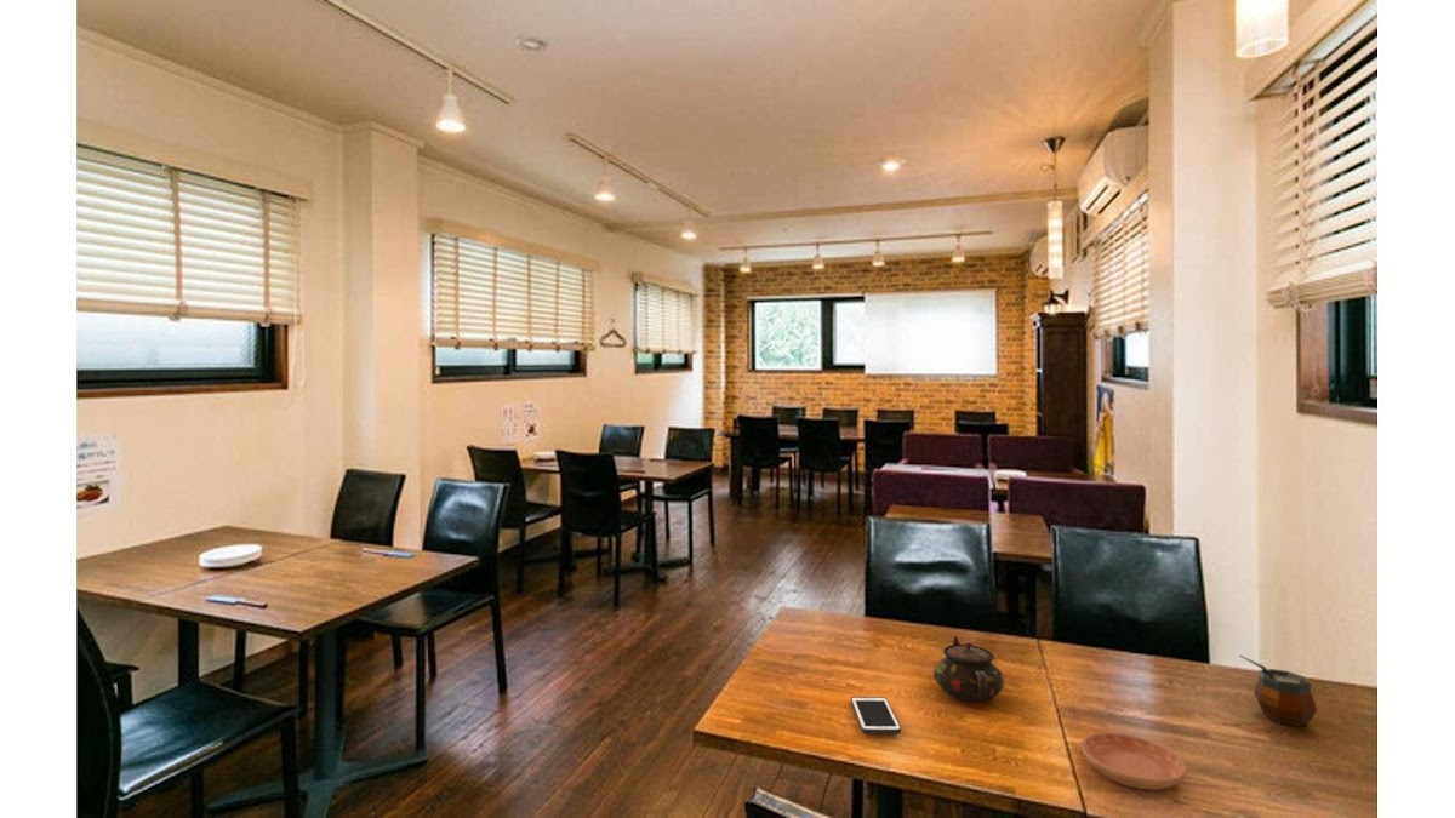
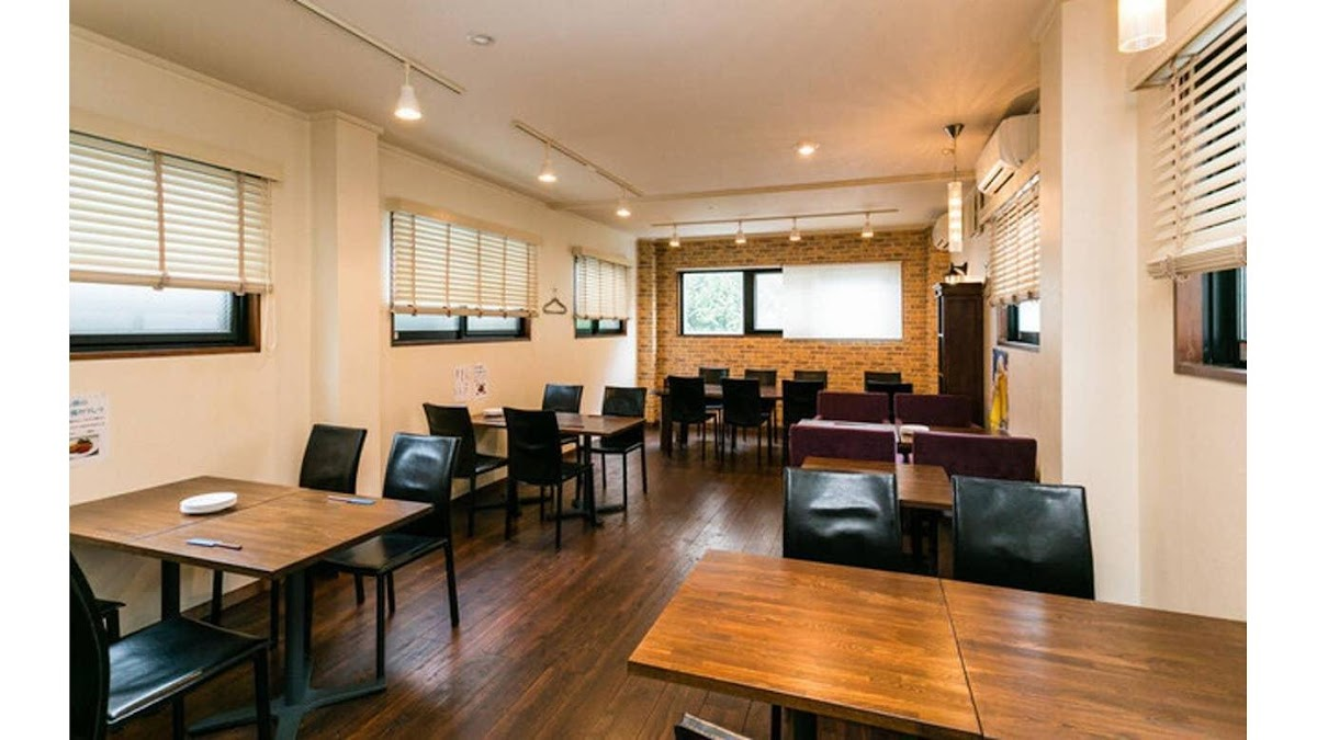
- saucer (1131, 761)
- cell phone (874, 714)
- gourd (1276, 687)
- teapot (968, 667)
